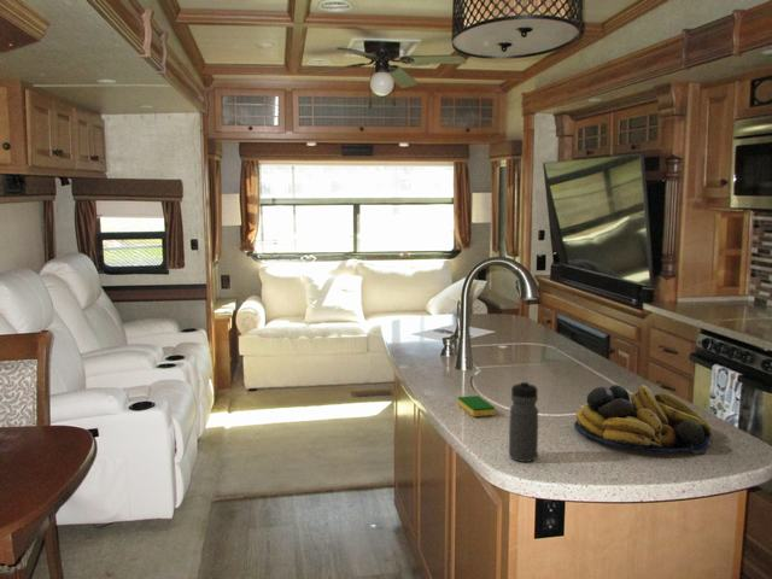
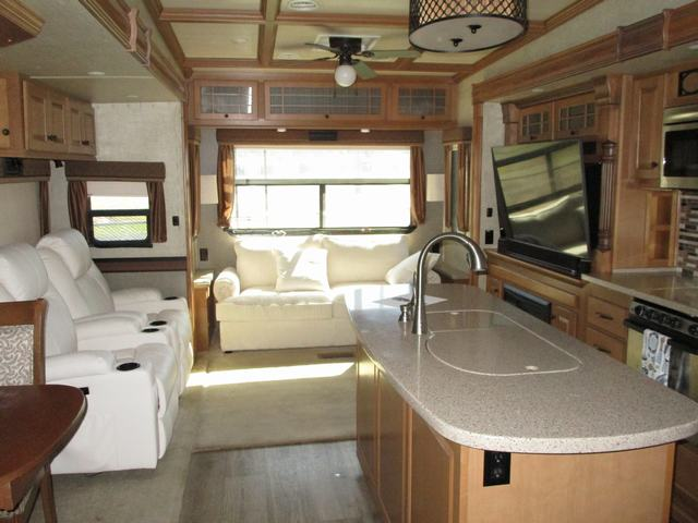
- water bottle (524, 419)
- fruit bowl (641, 410)
- dish sponge (475, 405)
